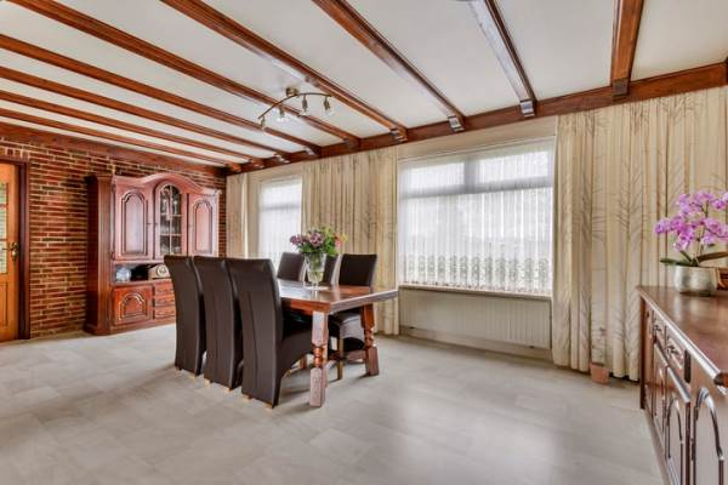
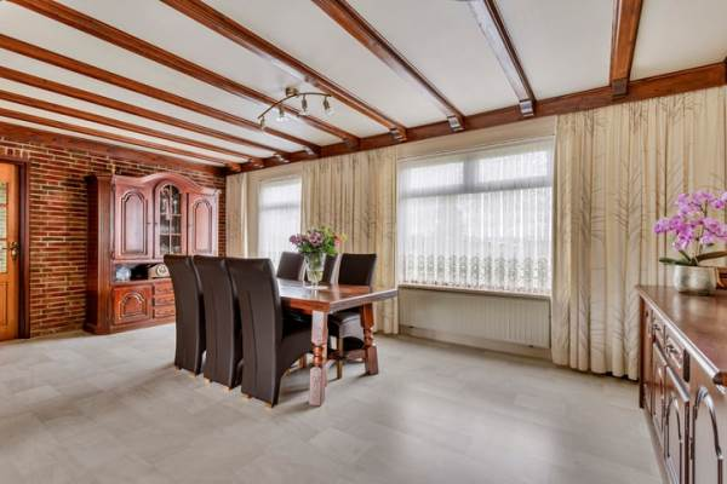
- potted plant (597, 352)
